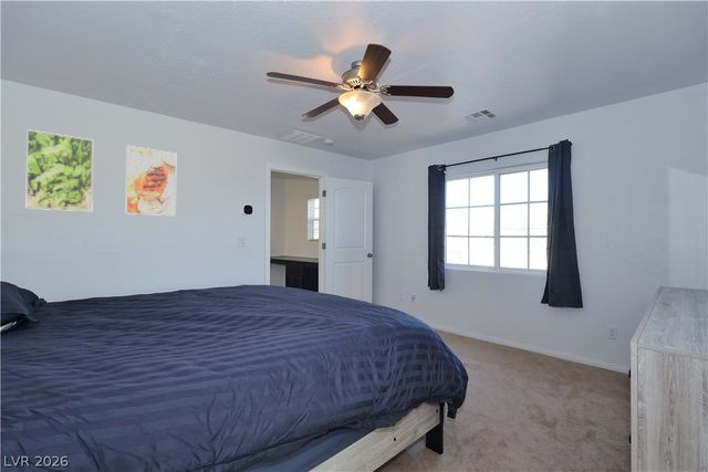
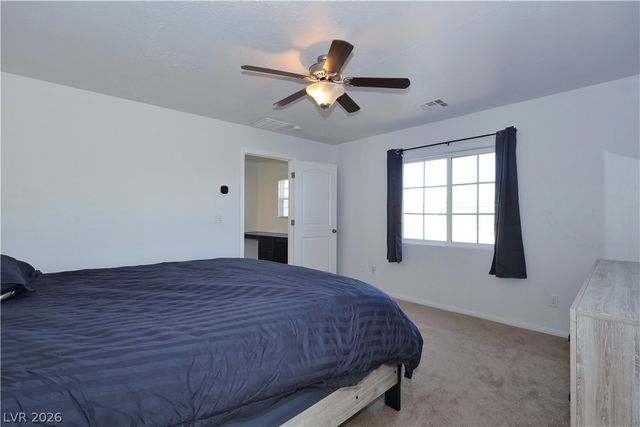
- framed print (61, 172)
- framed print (152, 181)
